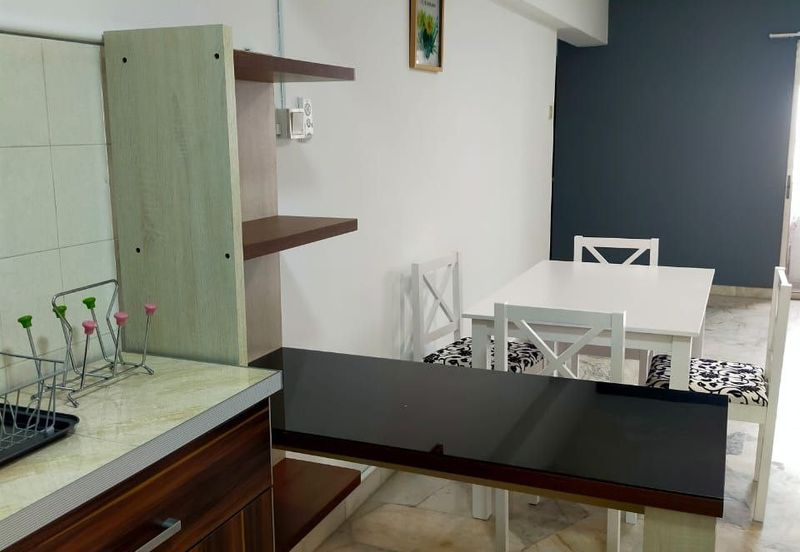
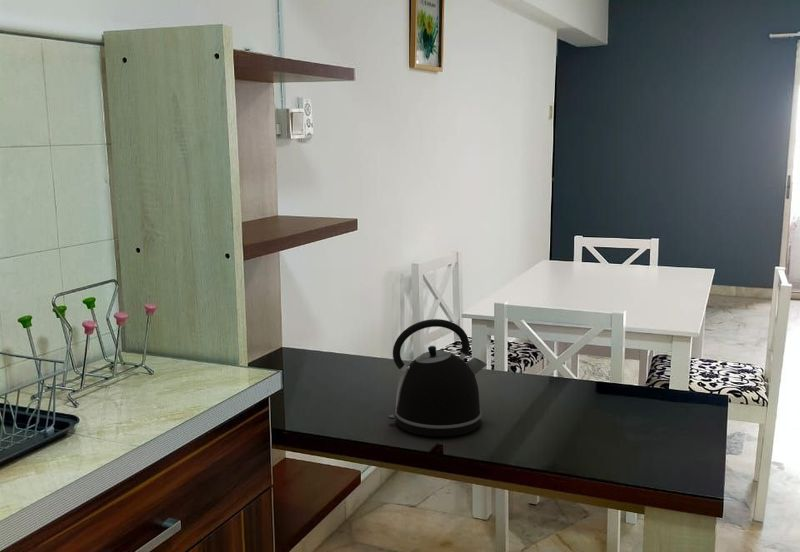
+ kettle (437, 370)
